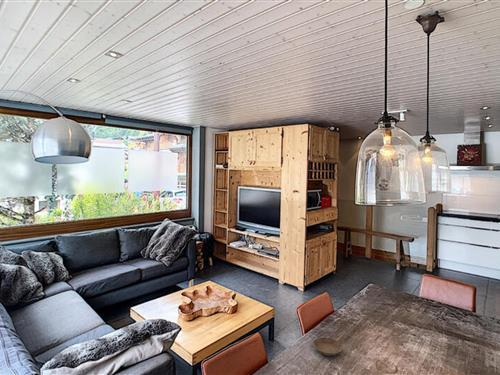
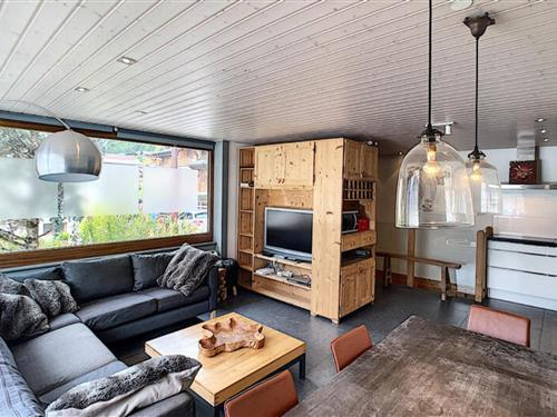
- saucer (327, 347)
